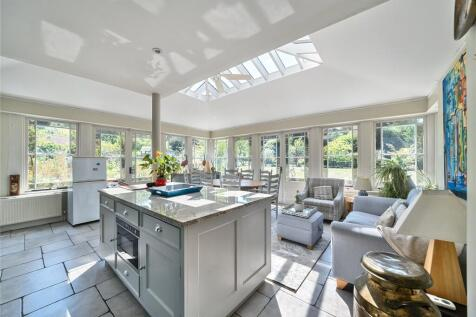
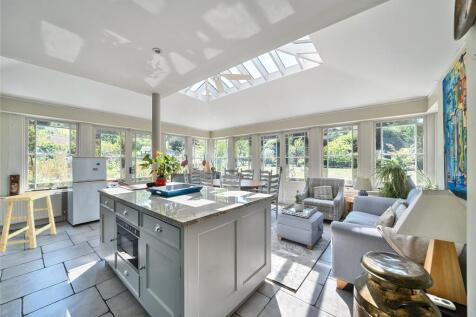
+ stool (30, 218)
